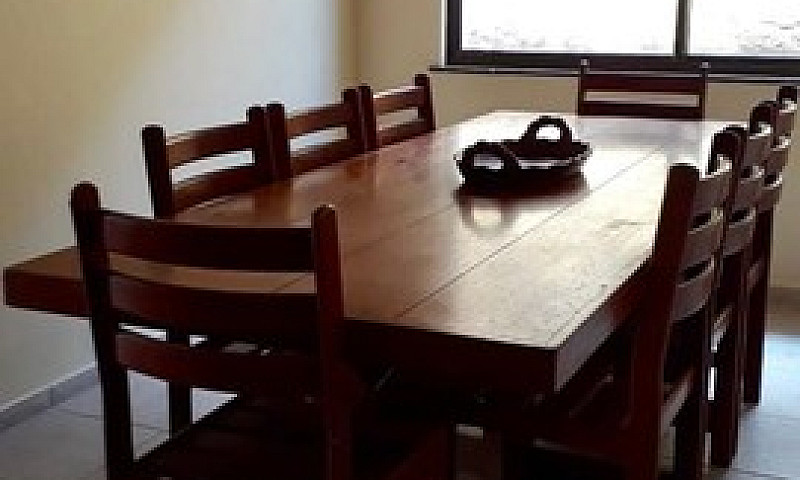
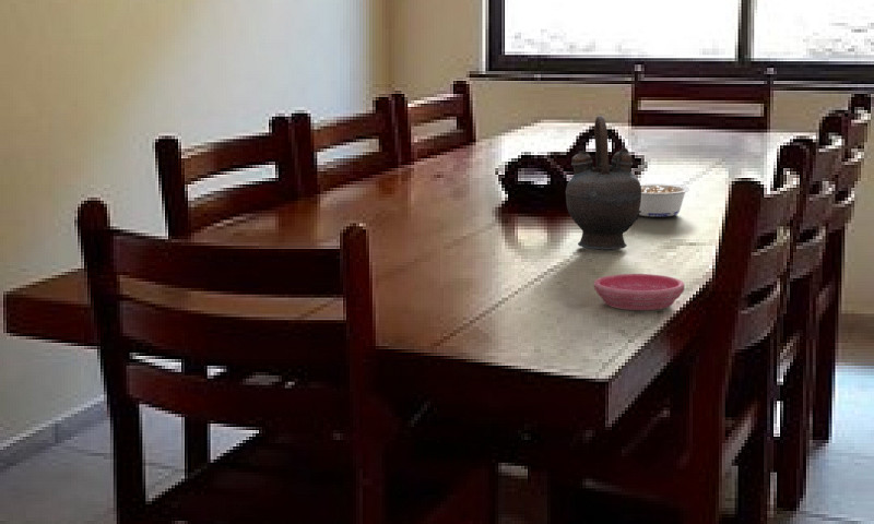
+ legume (656, 198)
+ teapot (603, 181)
+ saucer (638, 293)
